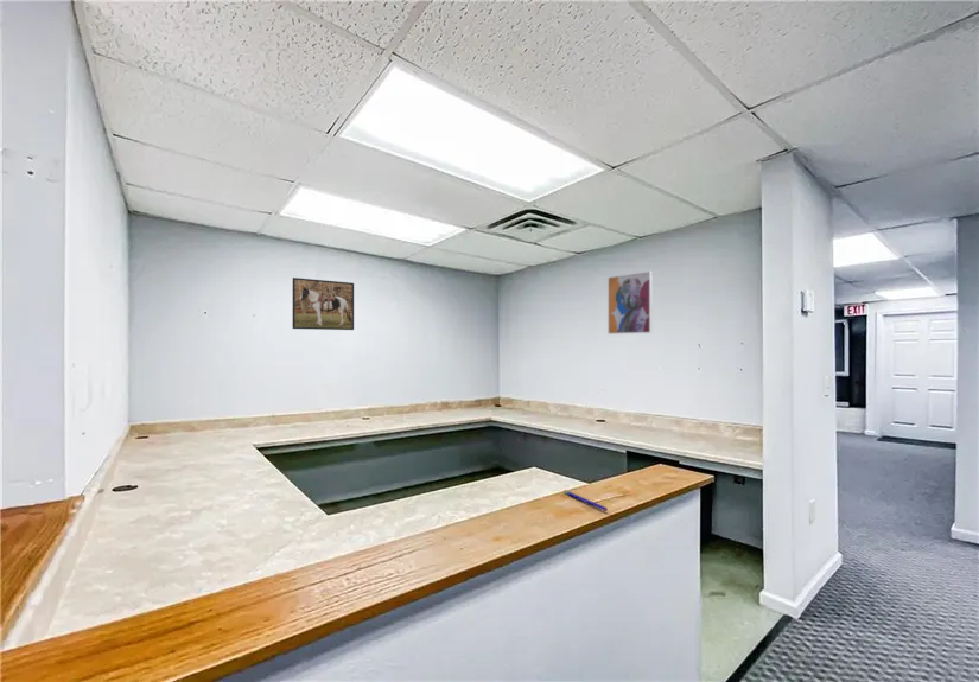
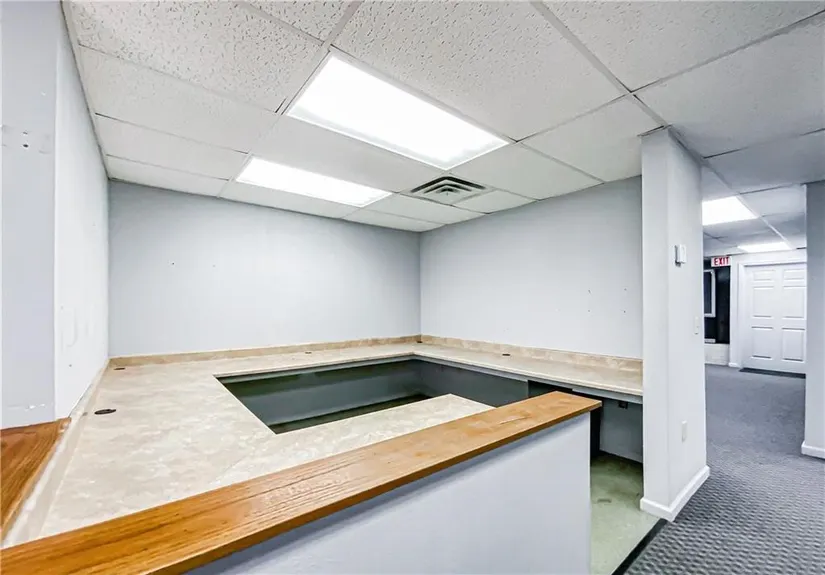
- pen (584, 499)
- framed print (324, 305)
- wall art (629, 304)
